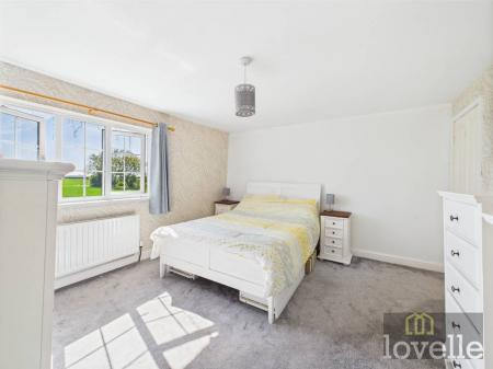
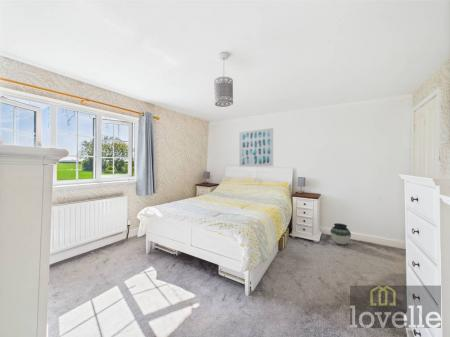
+ wall art (255, 148)
+ vase (340, 234)
